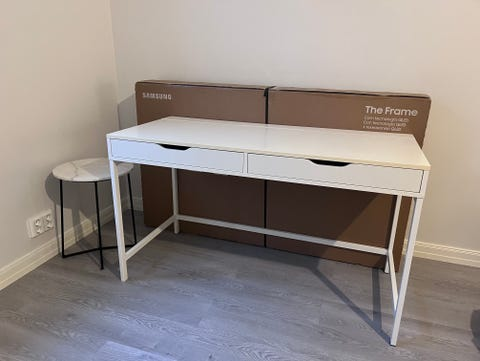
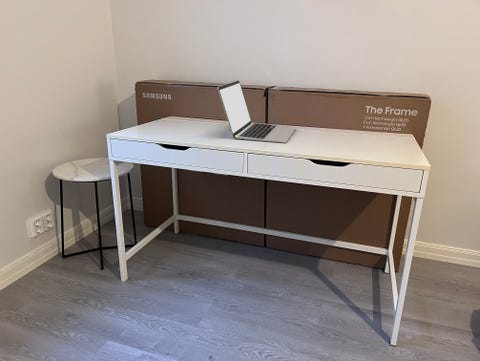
+ laptop (248, 112)
